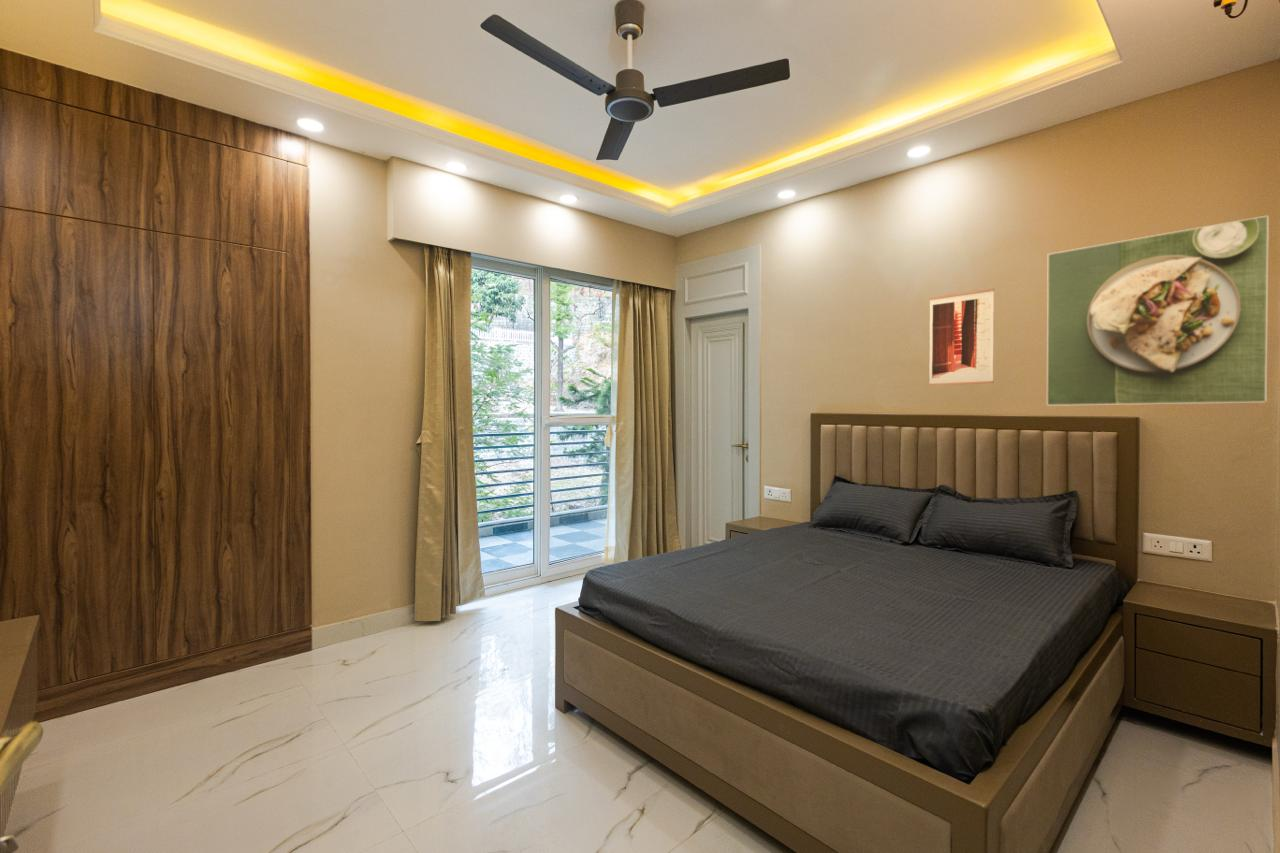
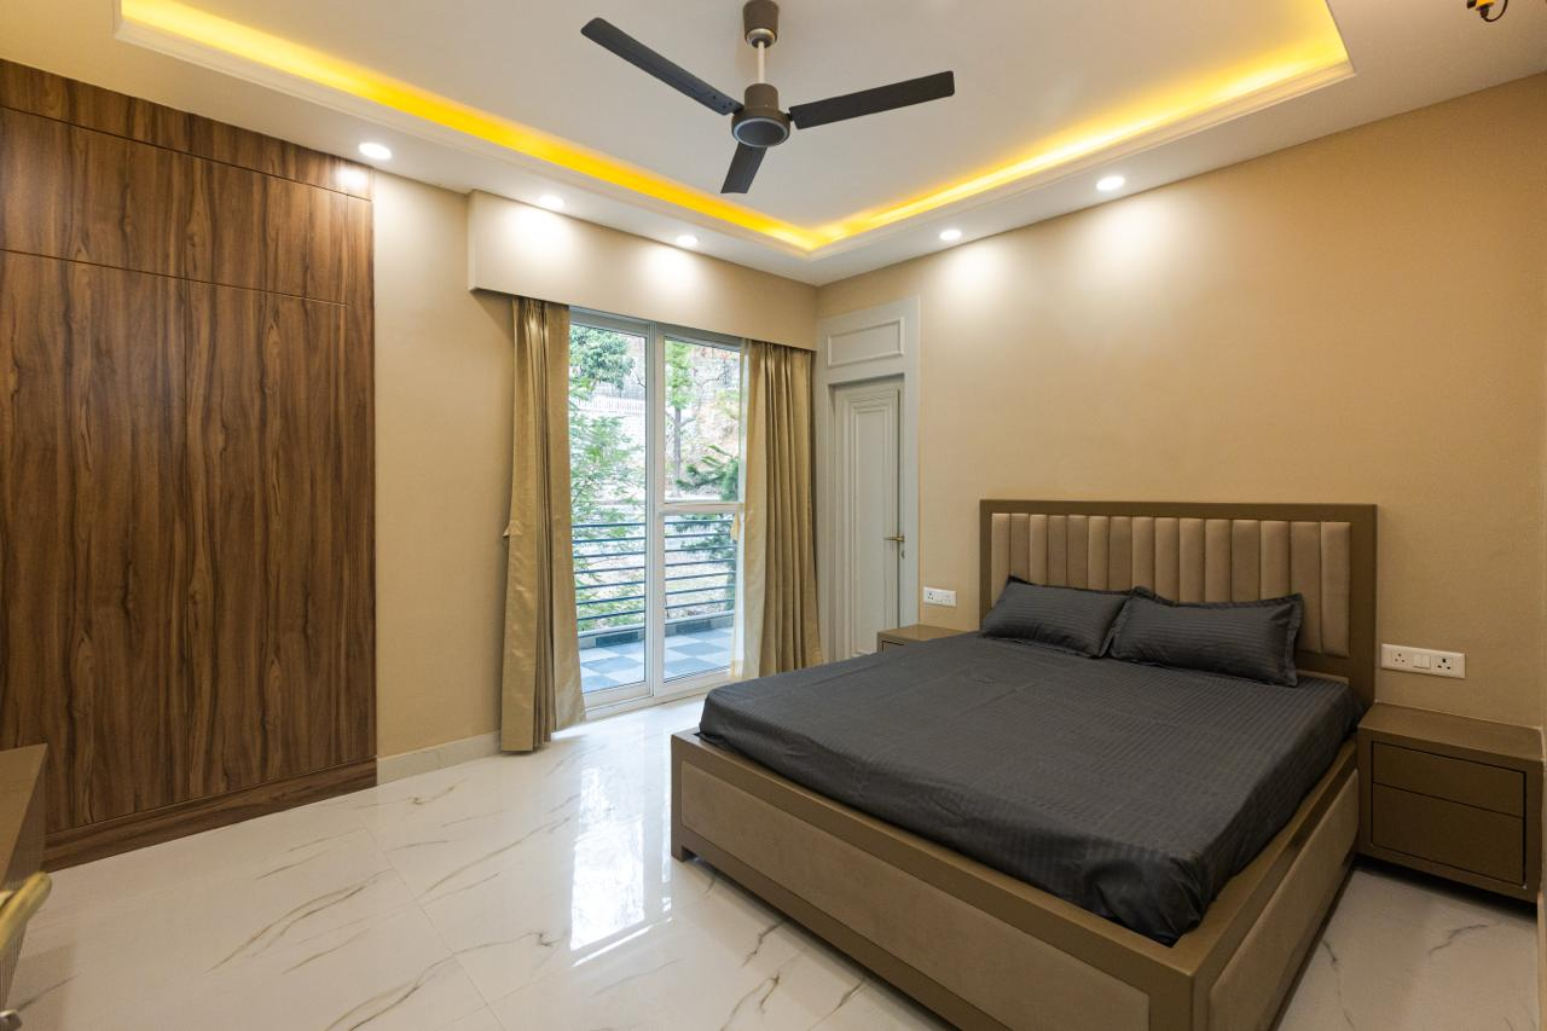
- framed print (1146, 320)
- wall art (960, 338)
